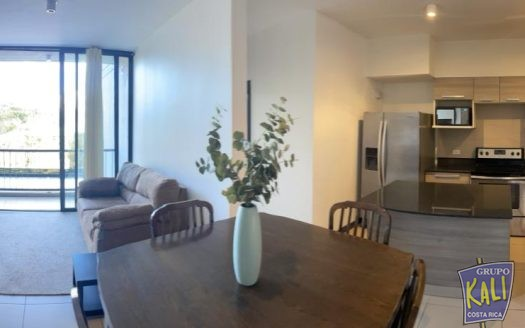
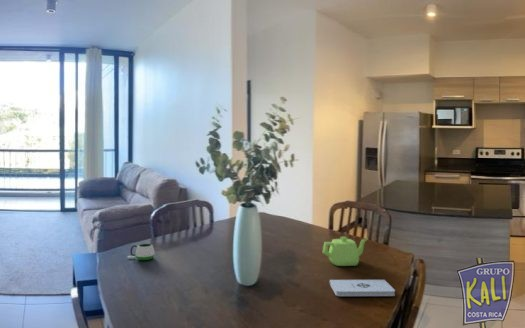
+ notepad (361, 287)
+ teapot (345, 249)
+ mug (140, 251)
